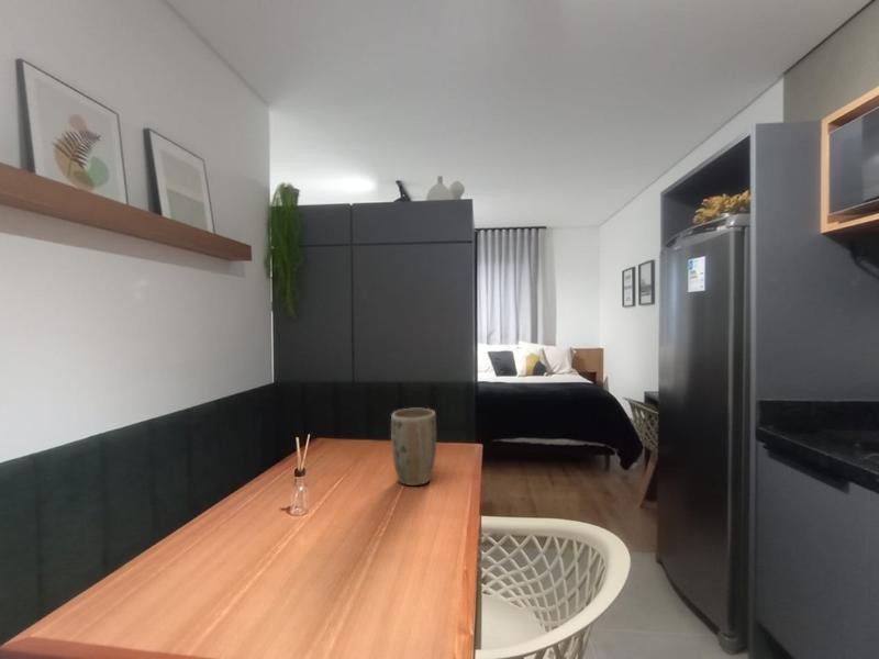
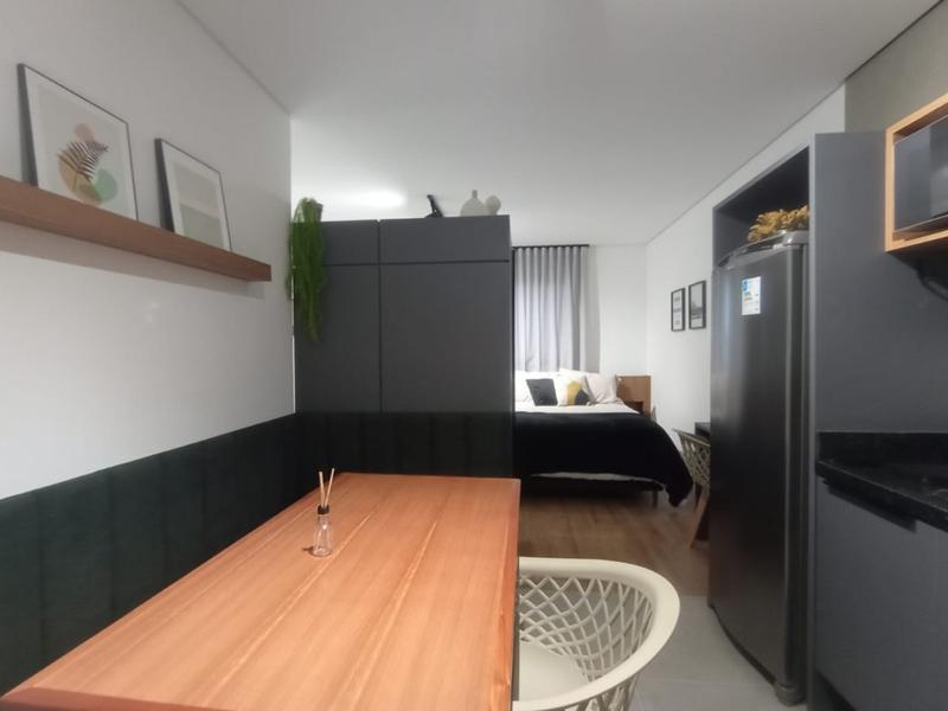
- plant pot (413, 446)
